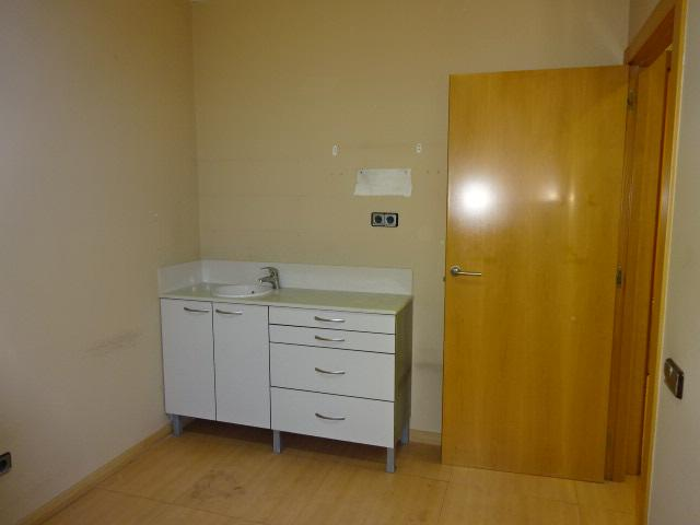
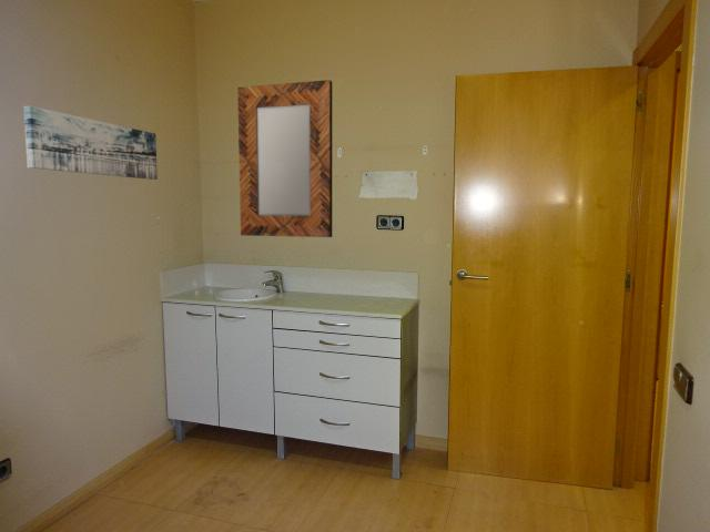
+ wall art (100, 147)
+ home mirror (284, 161)
